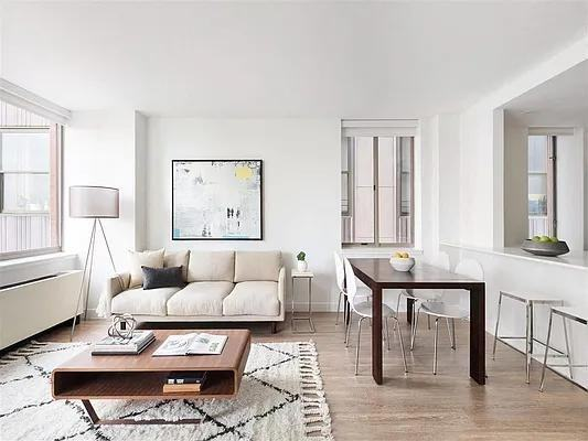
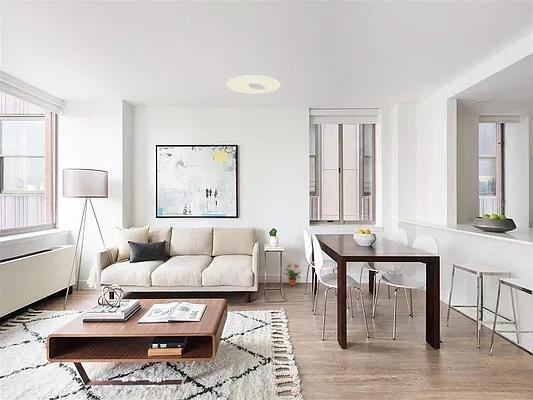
+ ceiling light (253, 82)
+ potted plant (292, 274)
